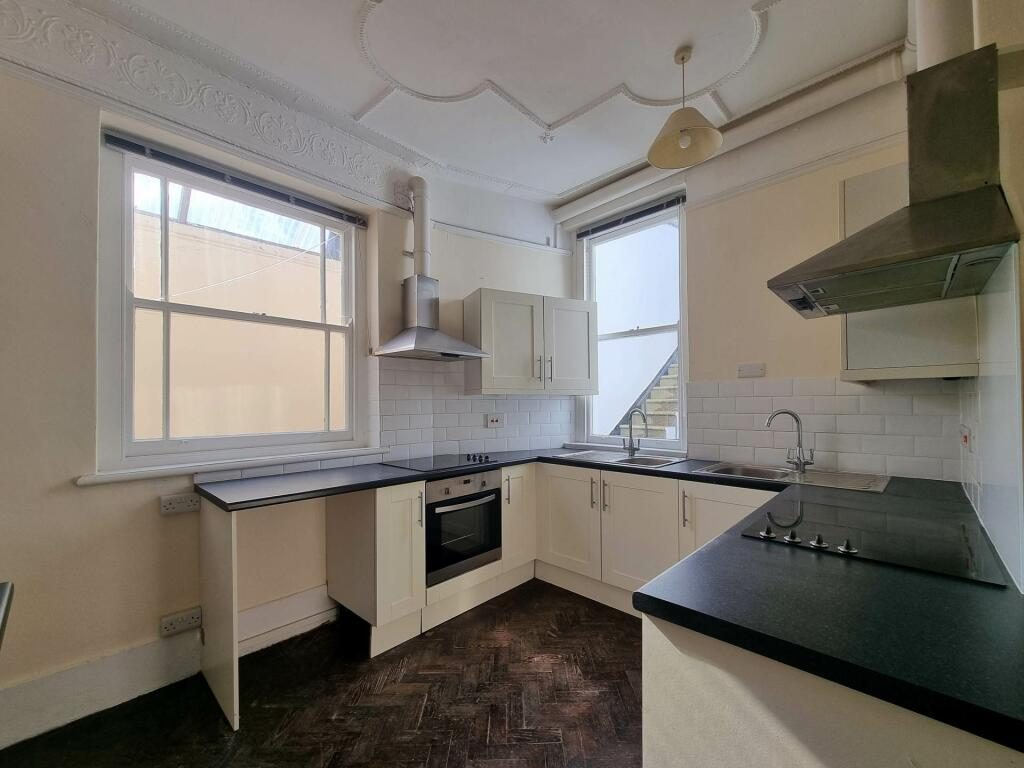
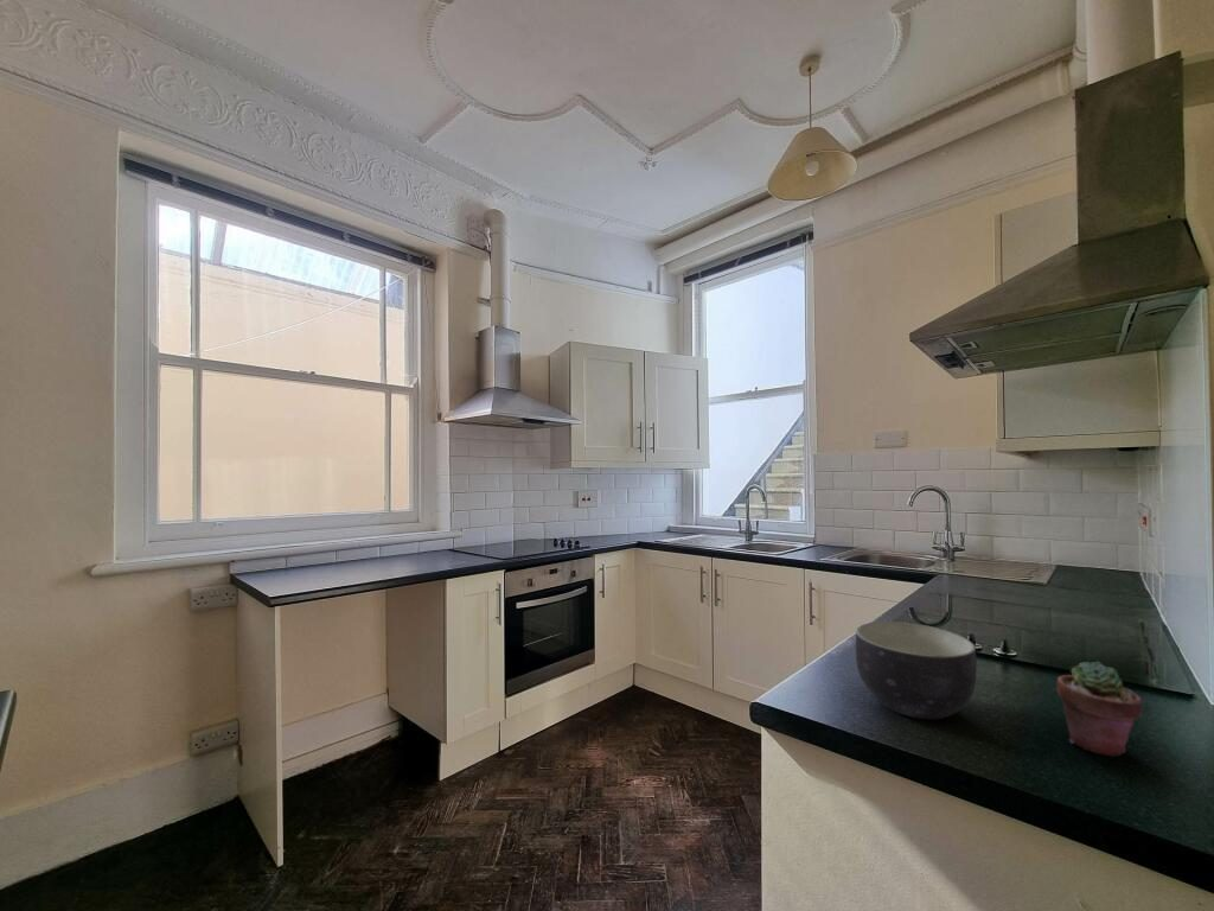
+ bowl (913, 670)
+ potted succulent (1097, 703)
